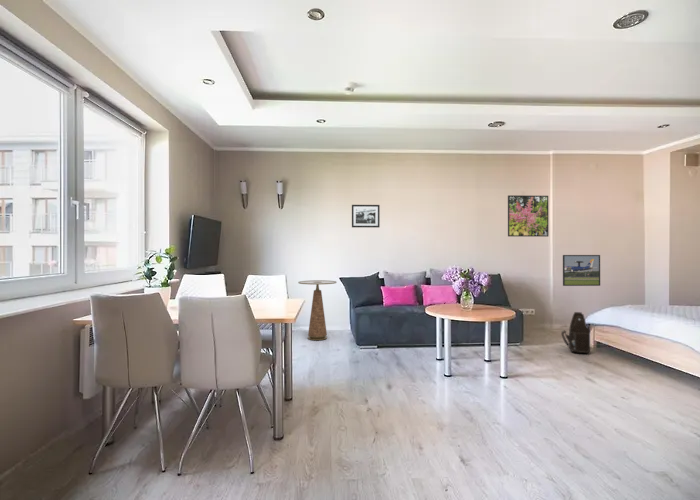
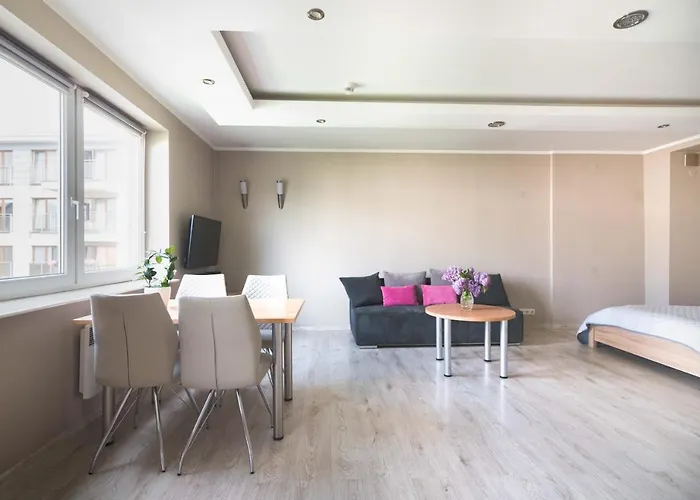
- shoulder bag (576, 331)
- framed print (581, 270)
- picture frame (365, 216)
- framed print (528, 216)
- side table (317, 310)
